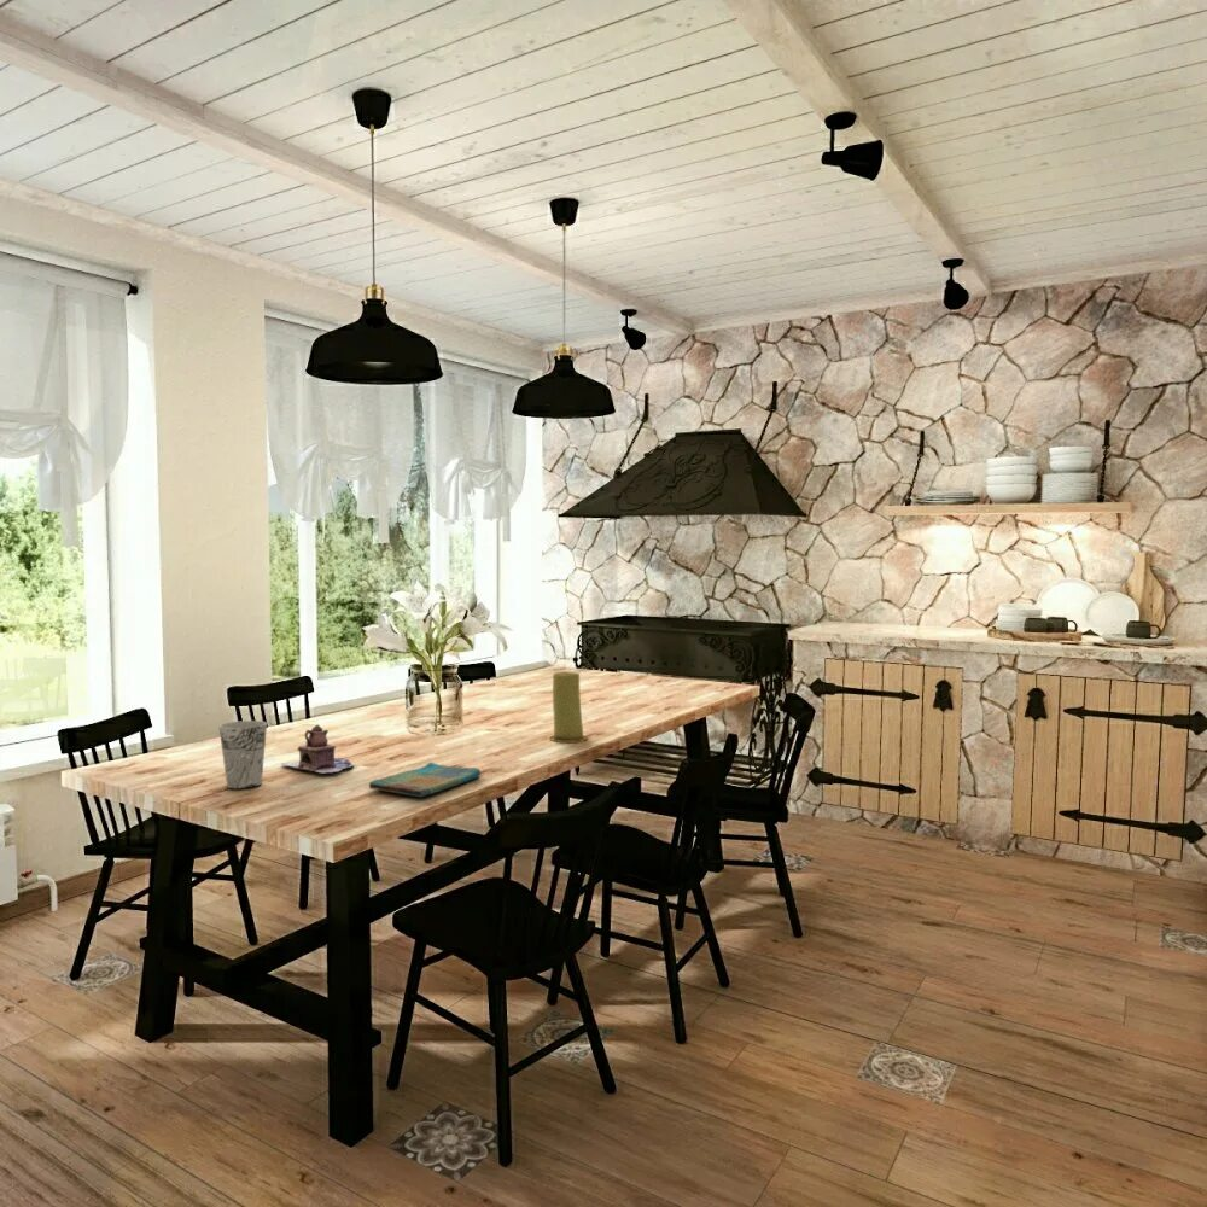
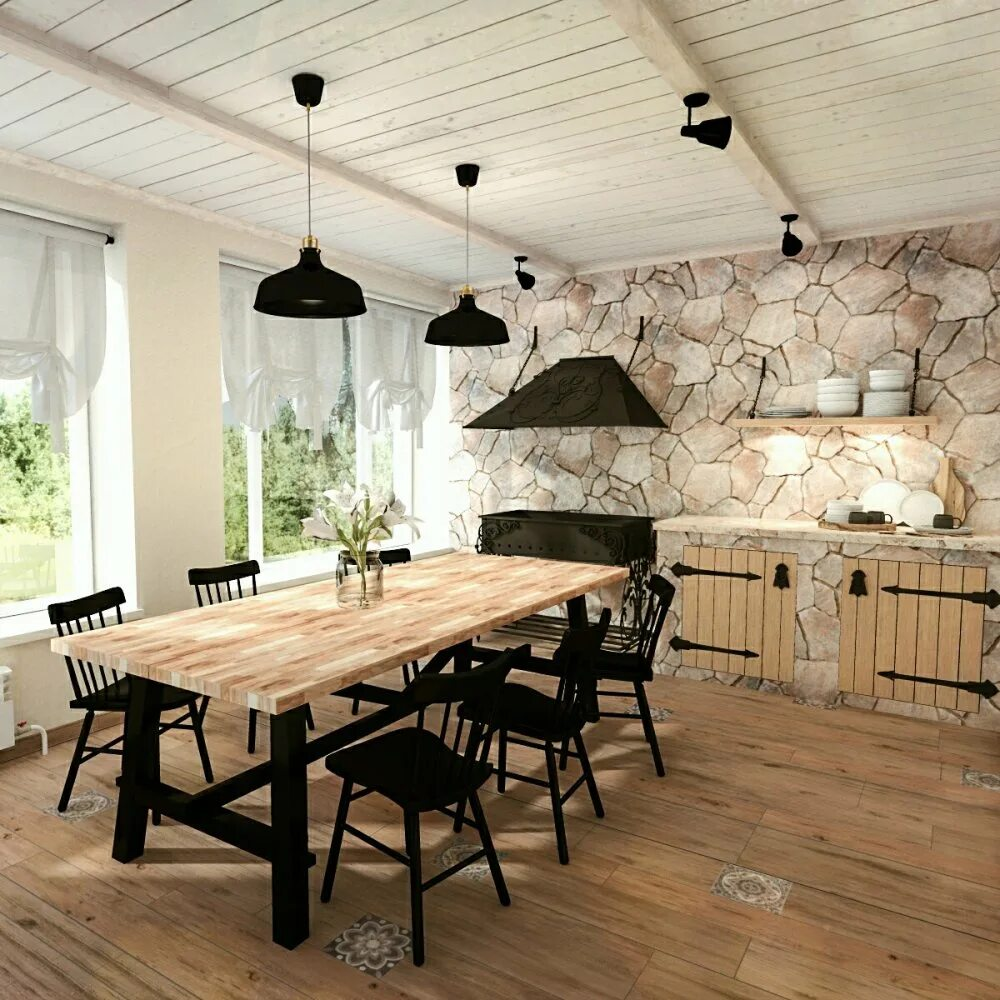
- candle (567, 705)
- cup (244, 754)
- teapot (320, 746)
- dish towel (426, 779)
